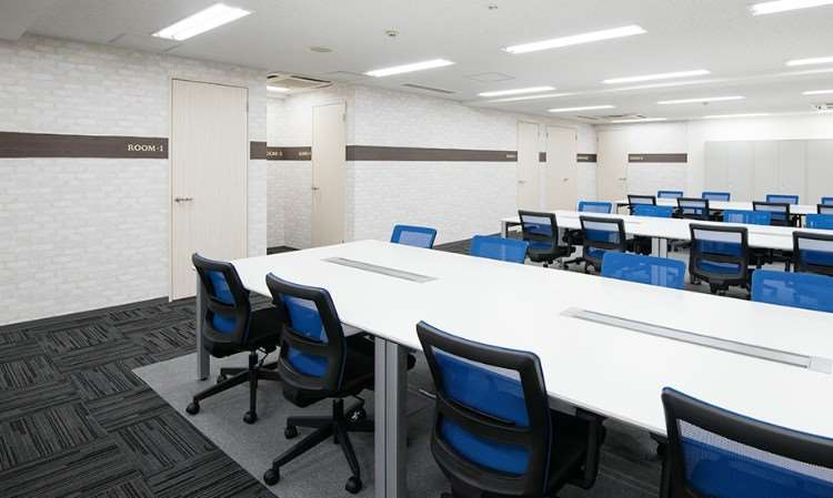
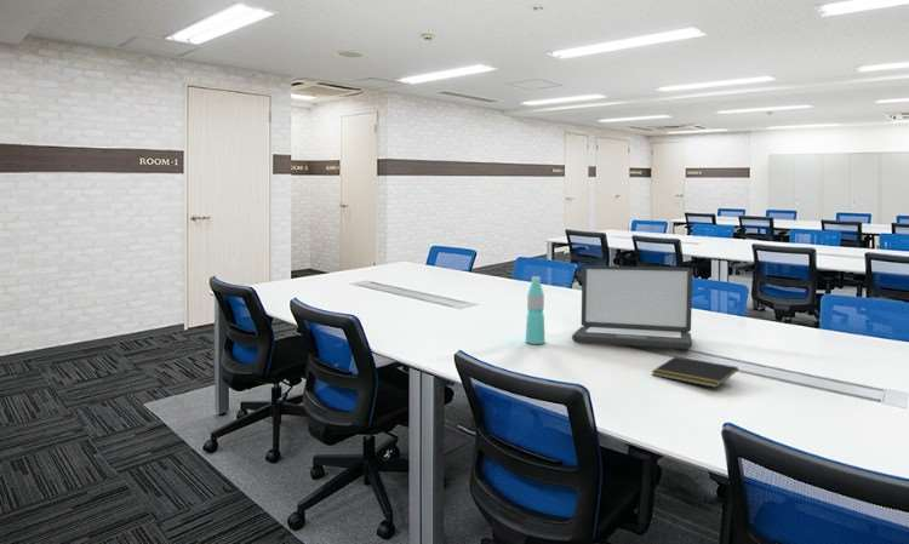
+ laptop (633, 304)
+ notepad (693, 371)
+ water bottle (534, 309)
